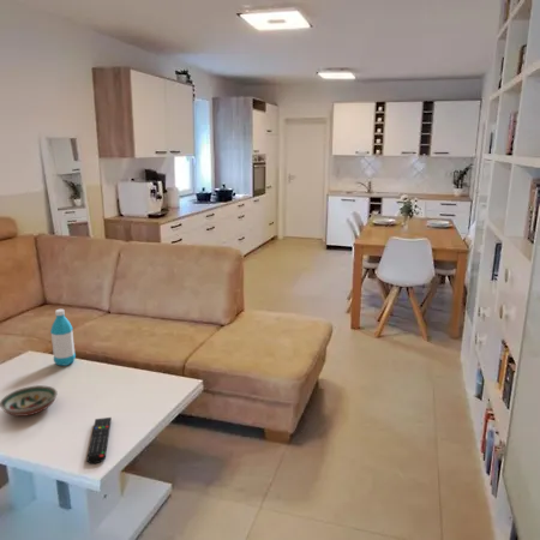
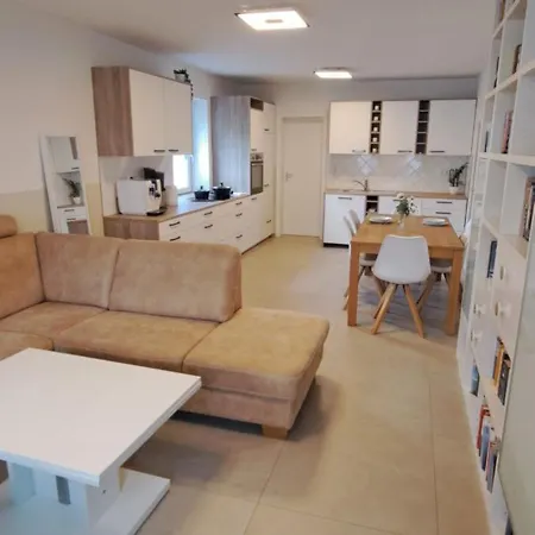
- remote control (100, 439)
- decorative bowl (29, 403)
- water bottle (62, 336)
